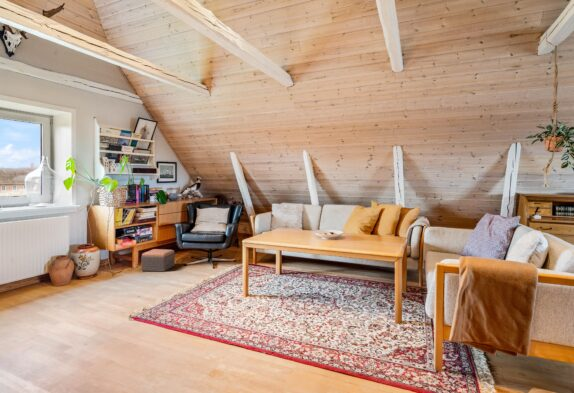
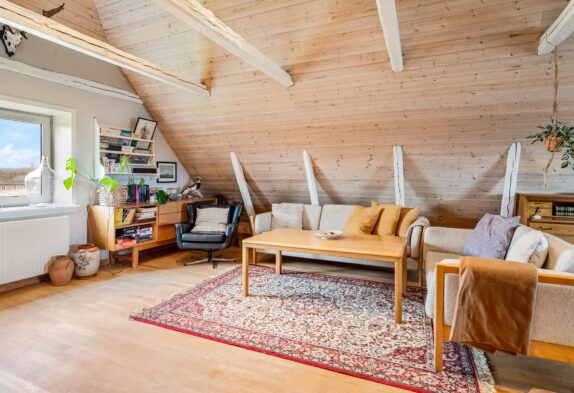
- footstool (158, 259)
